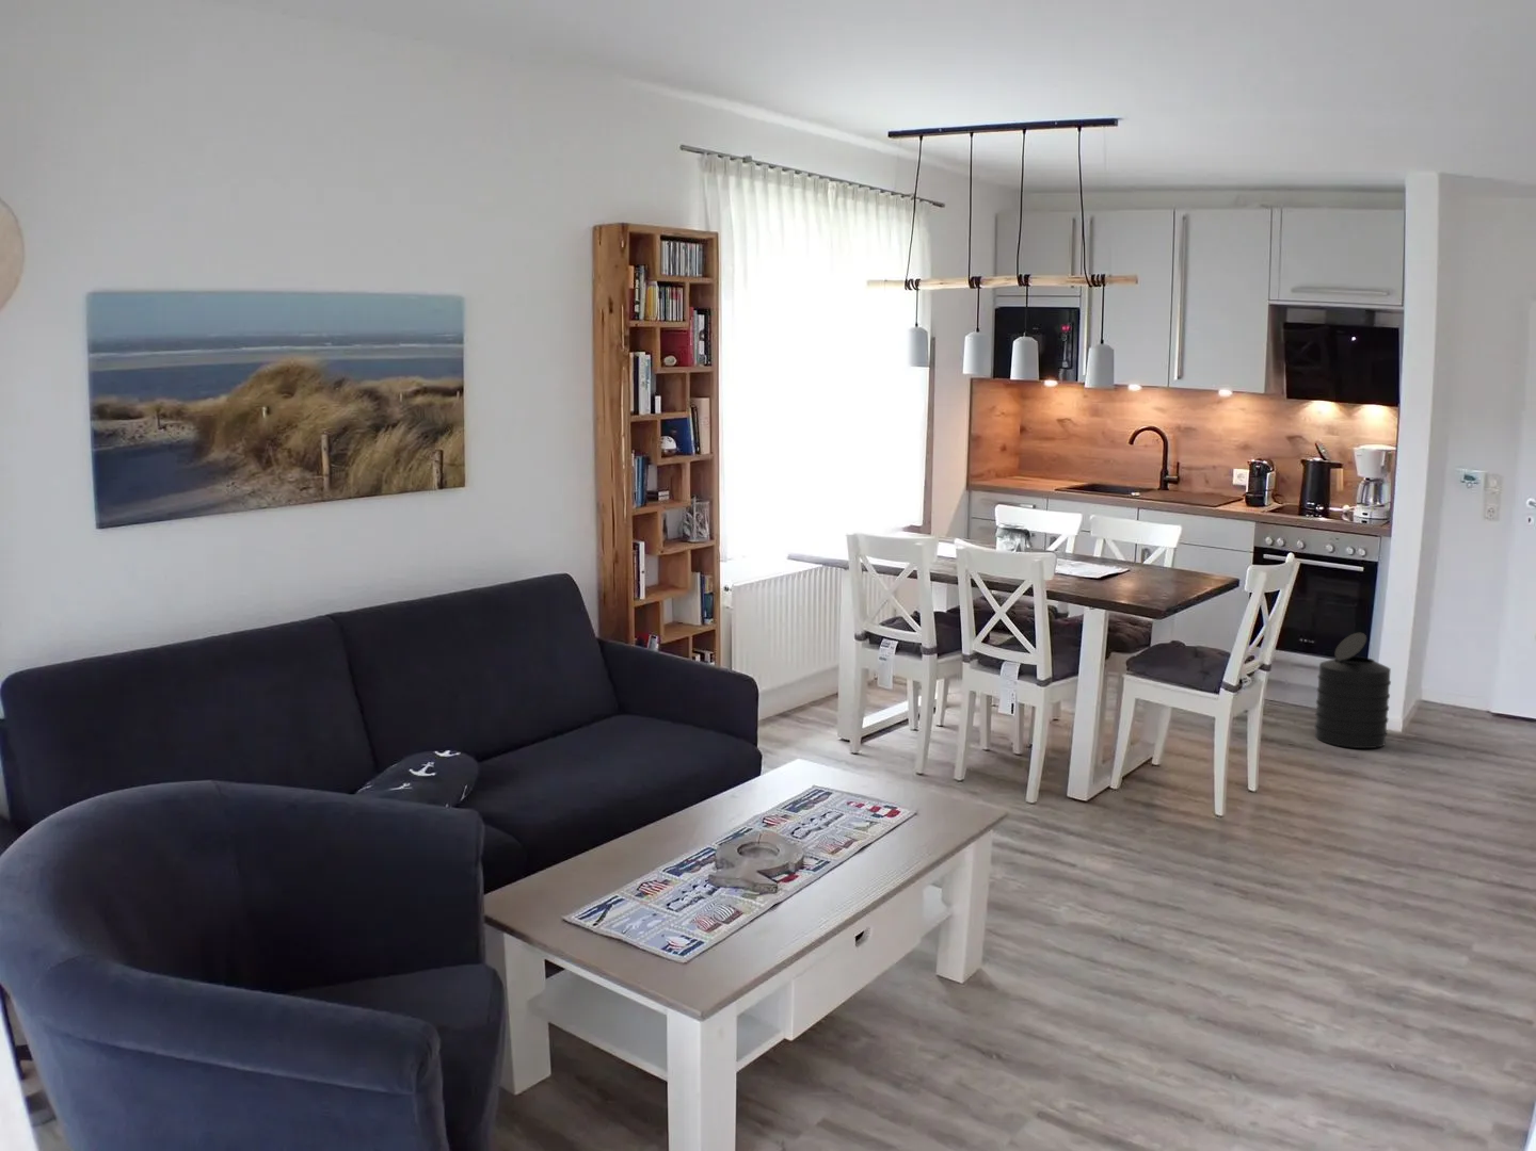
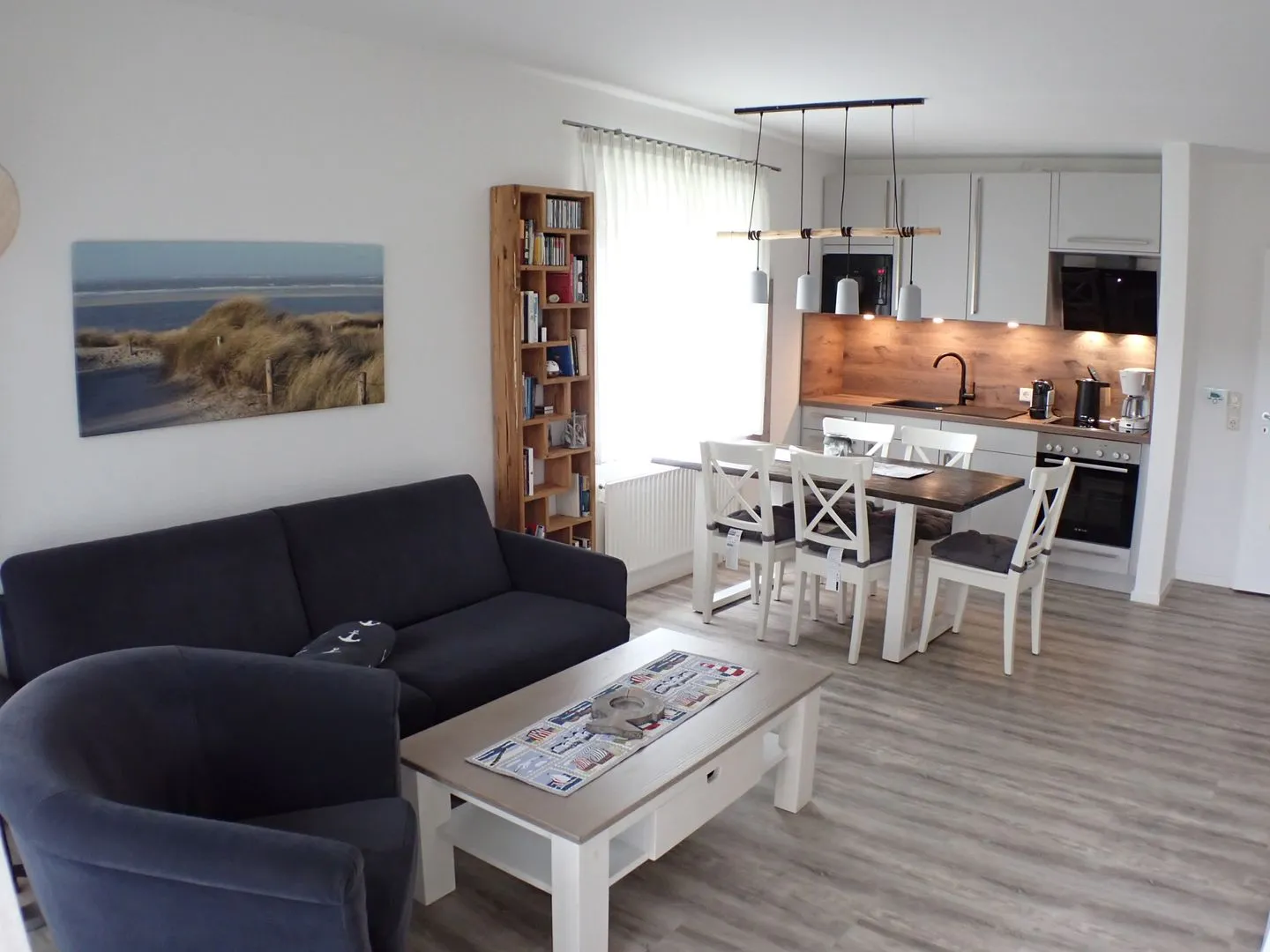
- trash can (1352, 687)
